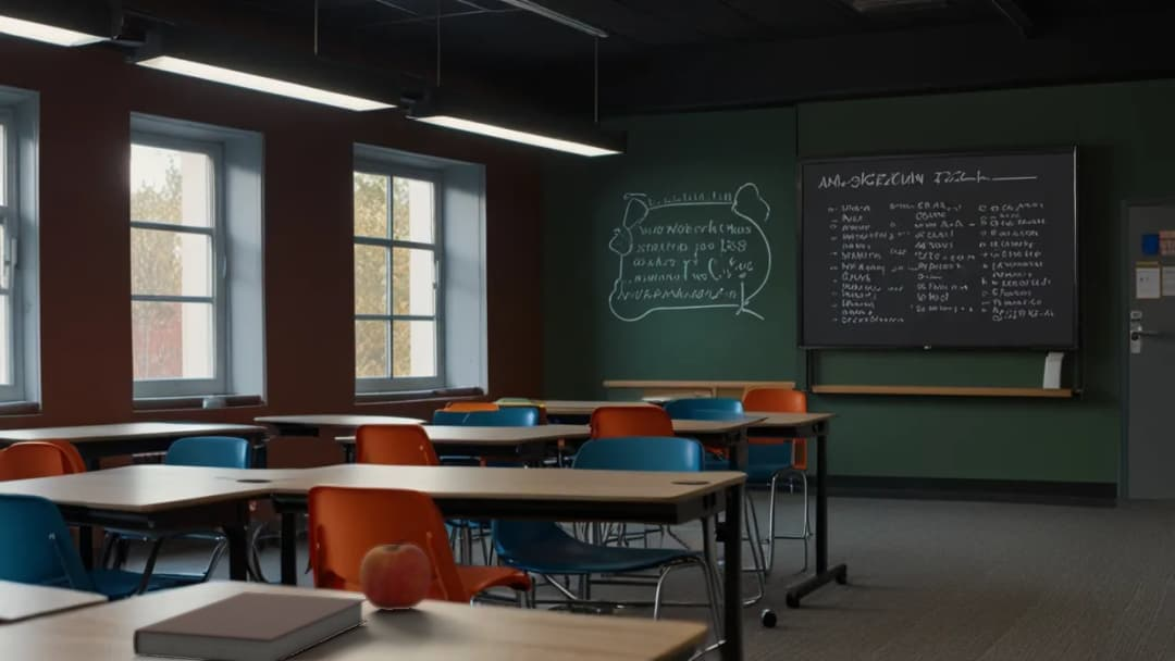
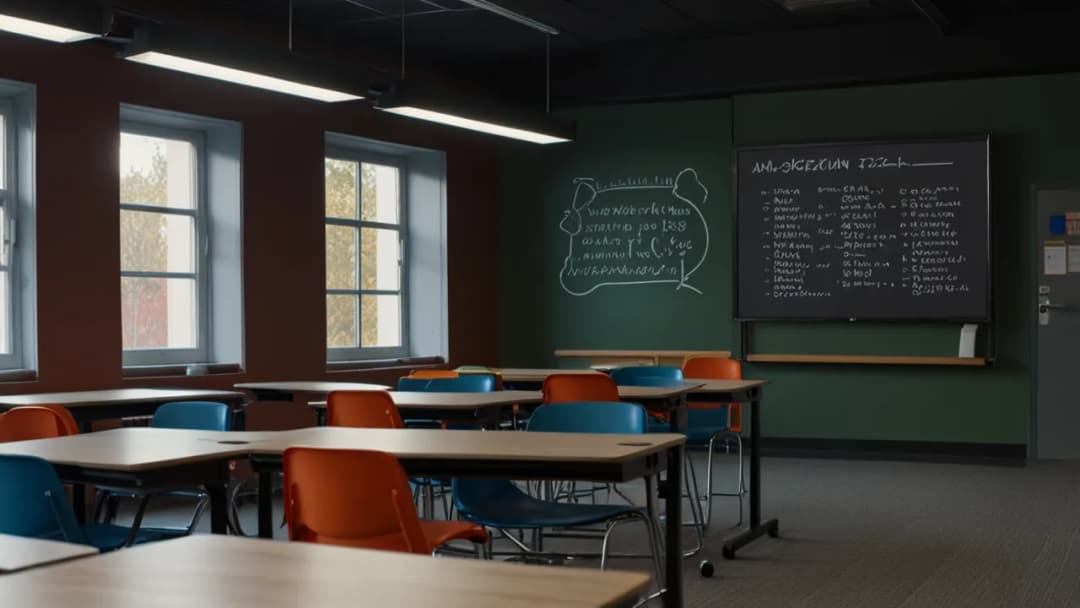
- apple (395, 573)
- notebook (256, 625)
